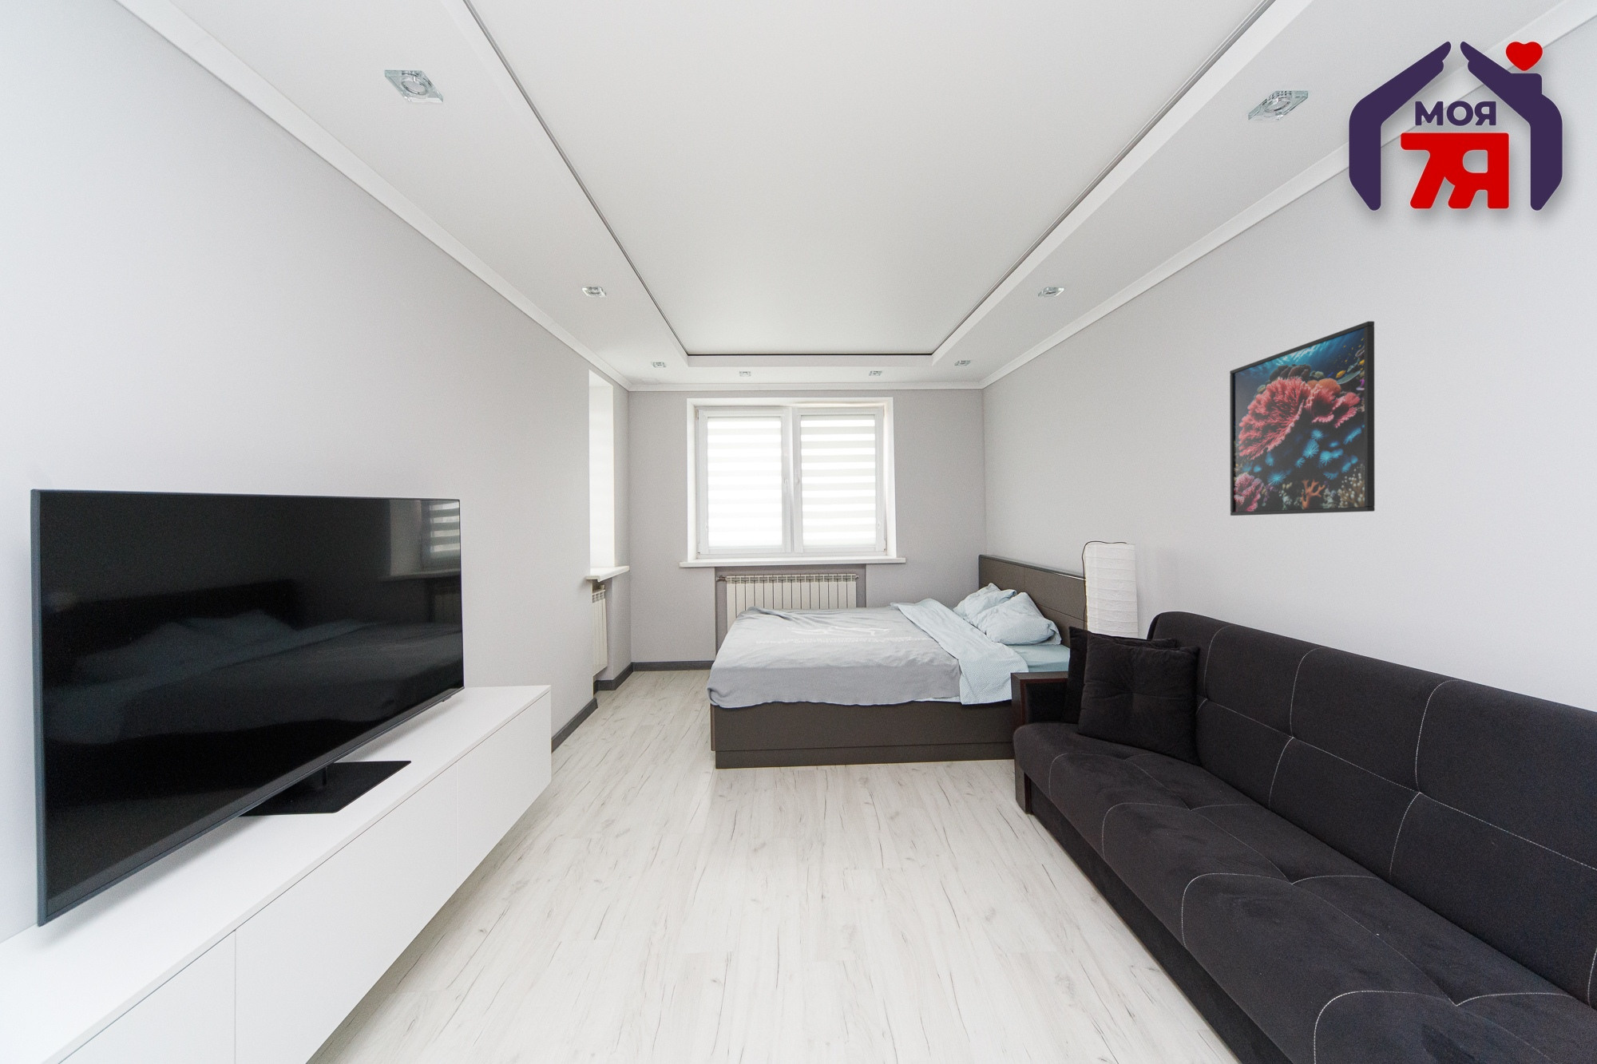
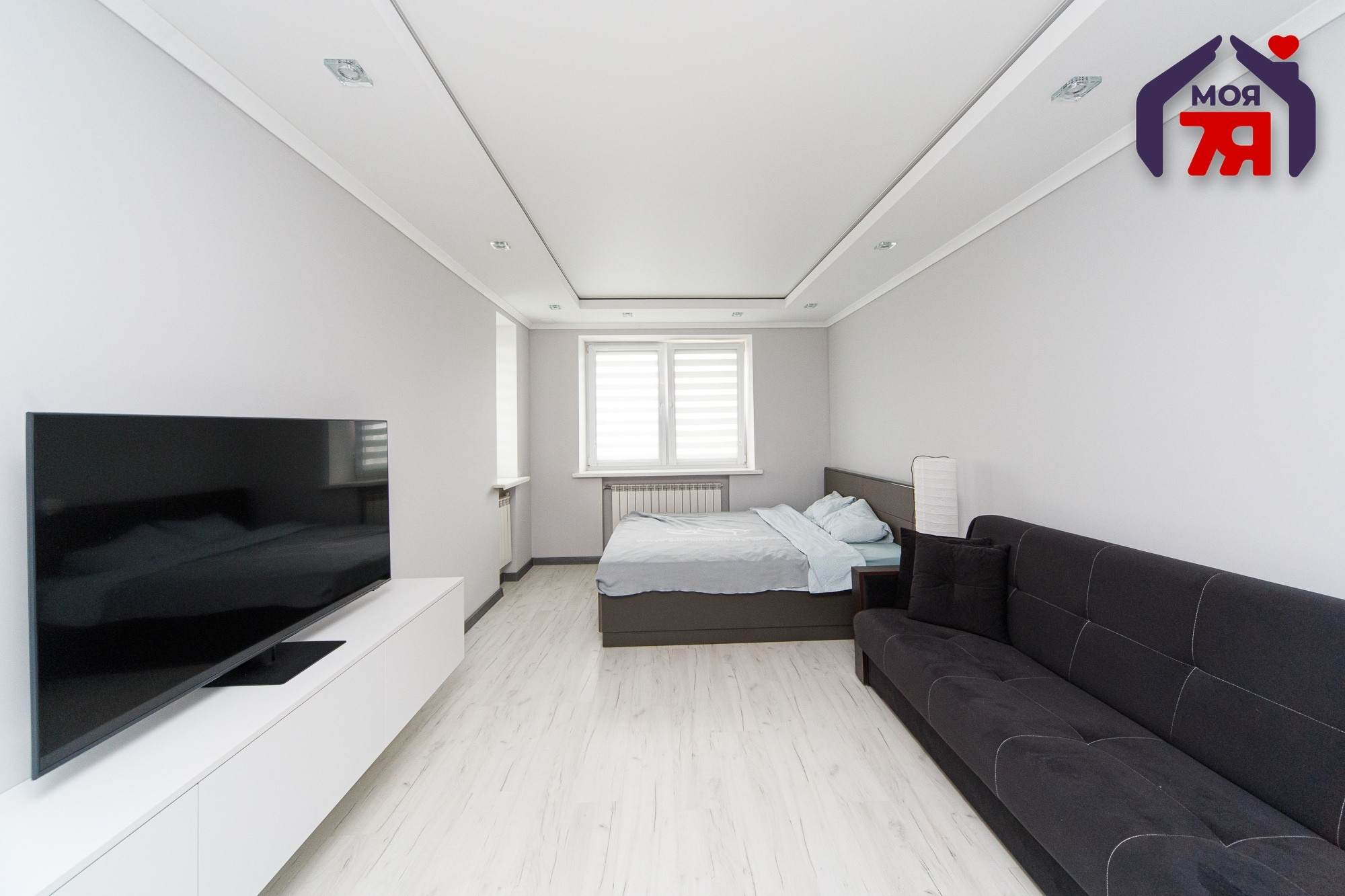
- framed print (1292, 431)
